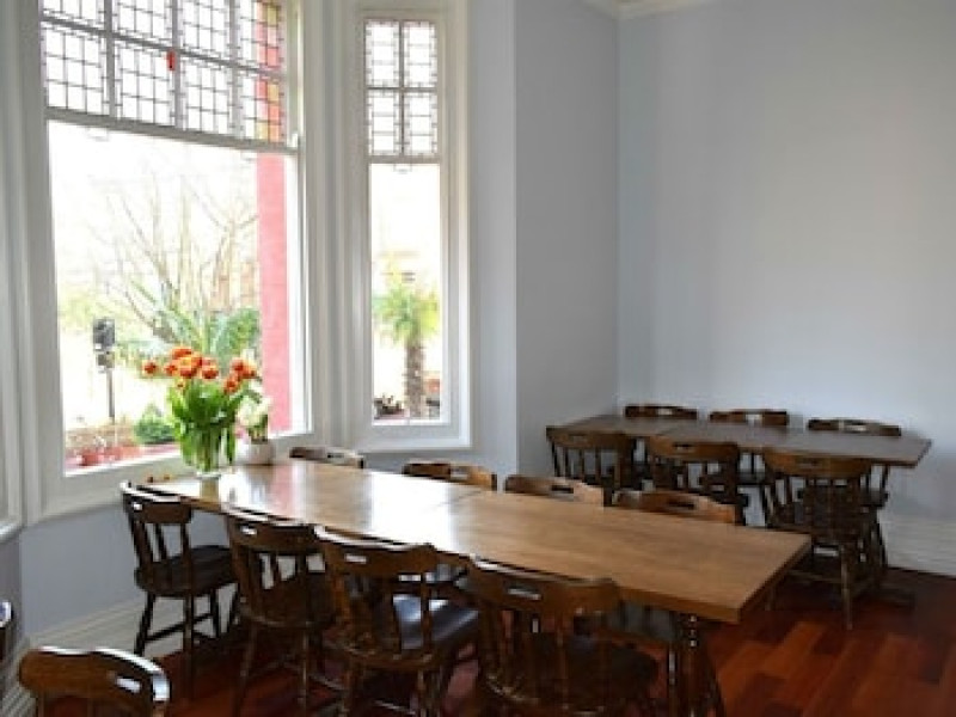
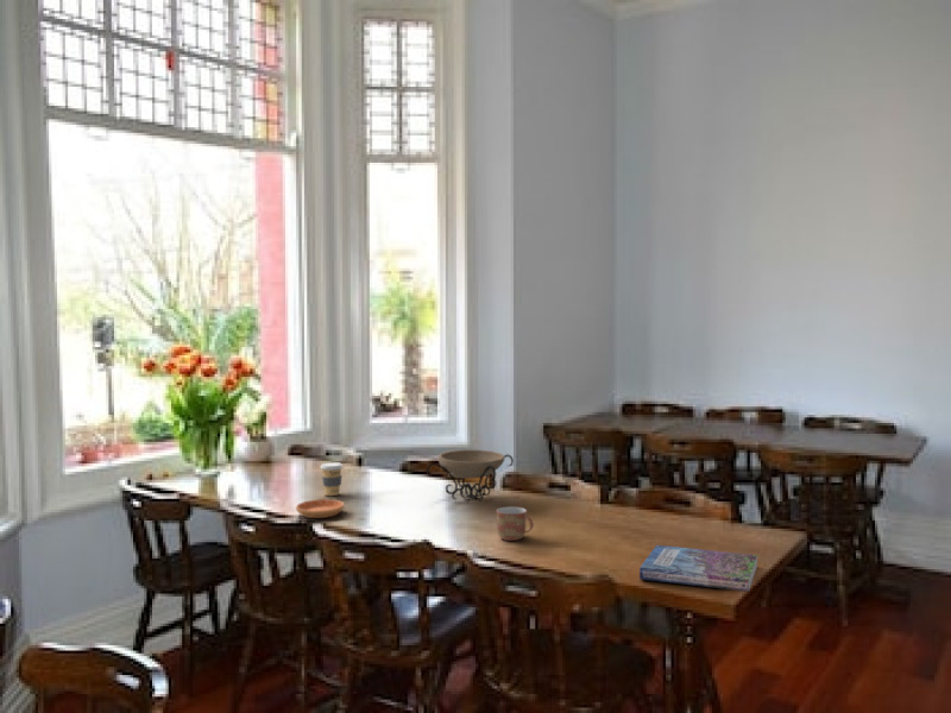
+ book (699, 567)
+ decorative bowl (471, 477)
+ coffee cup (332, 479)
+ saucer (320, 509)
+ mug (515, 524)
